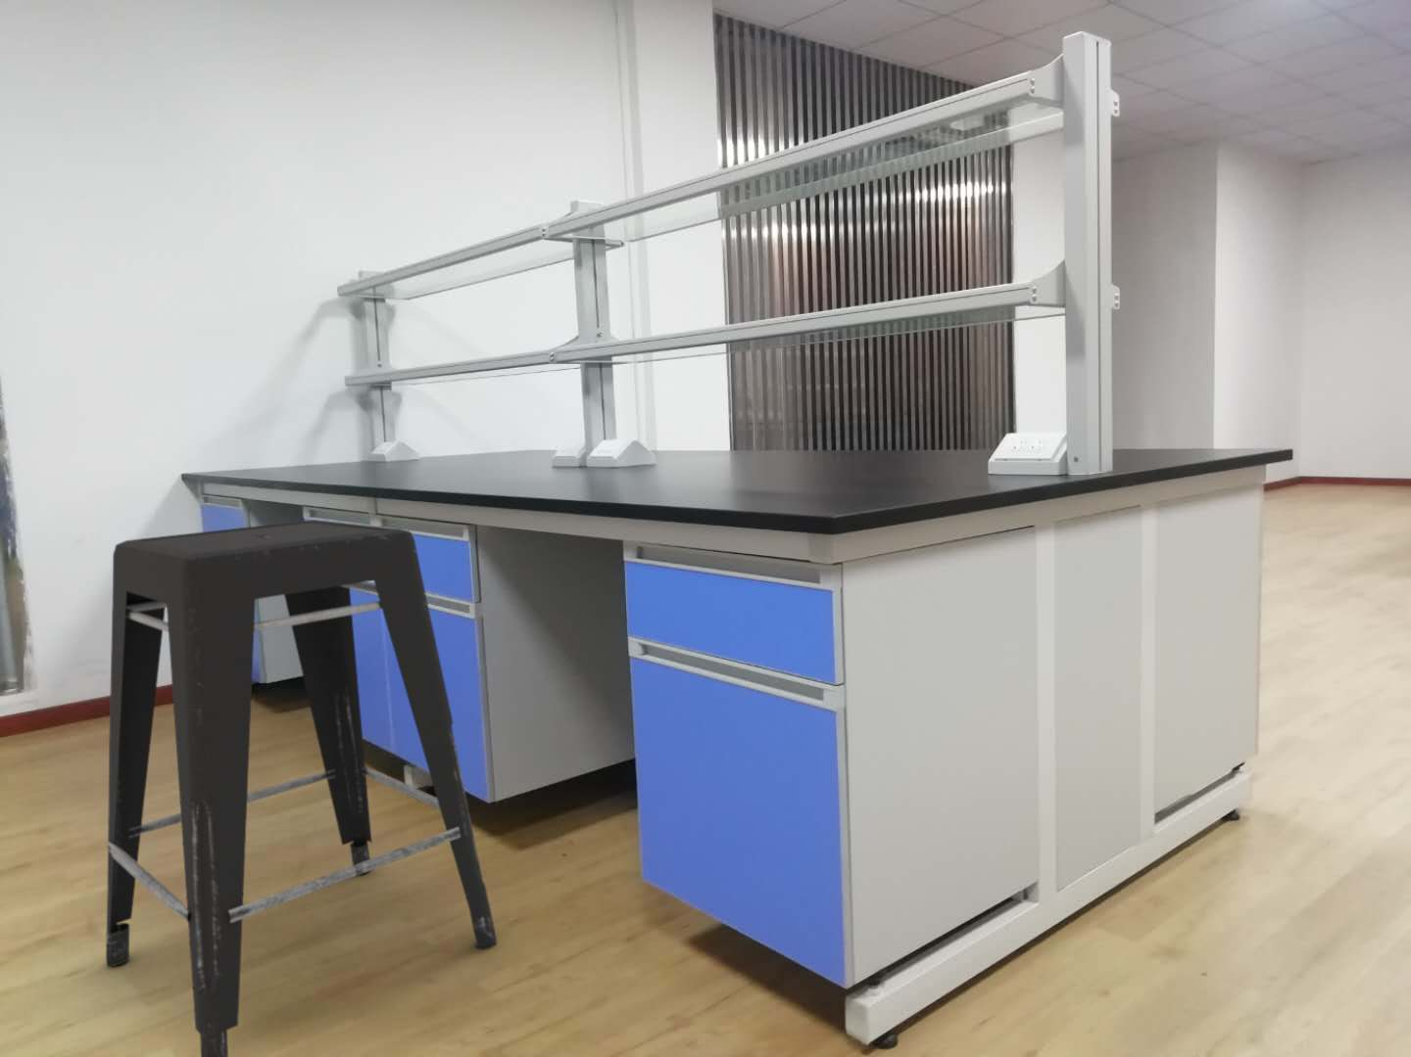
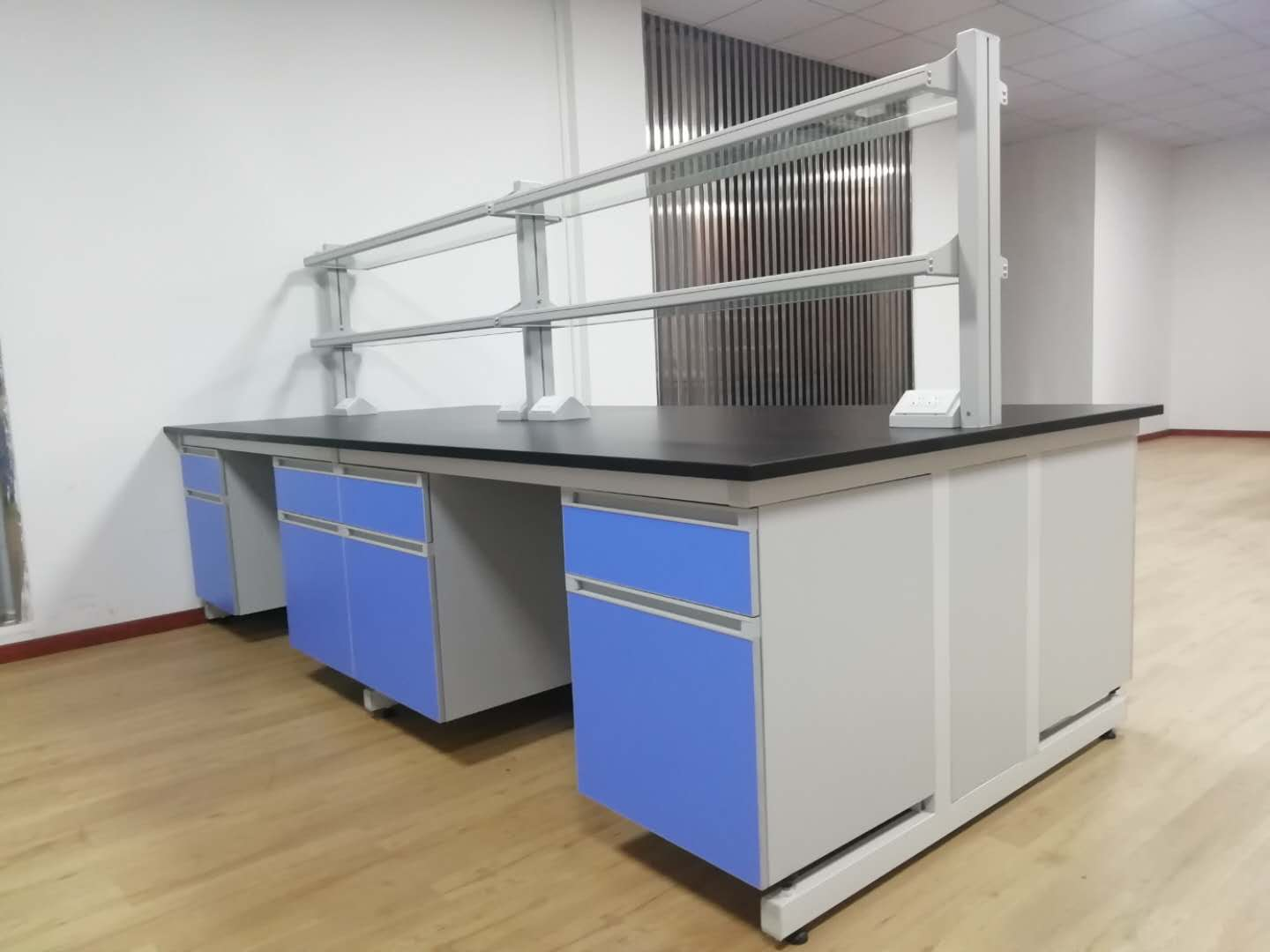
- stool (292, 781)
